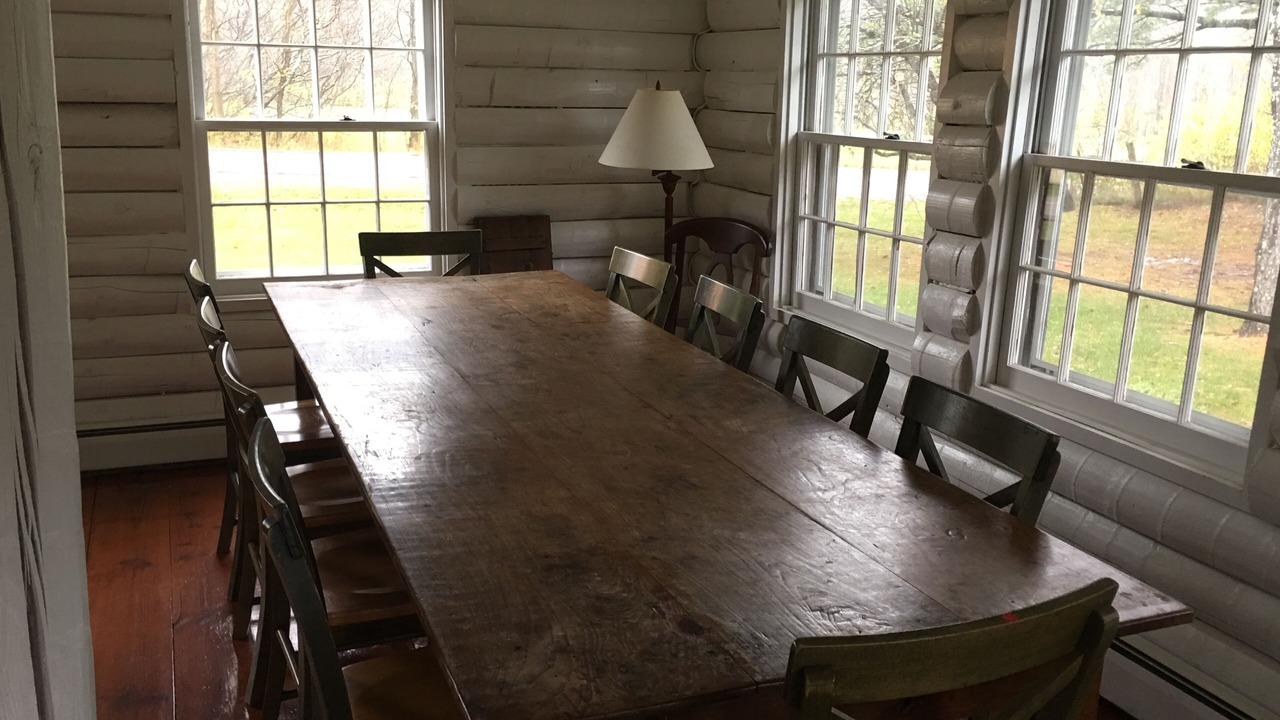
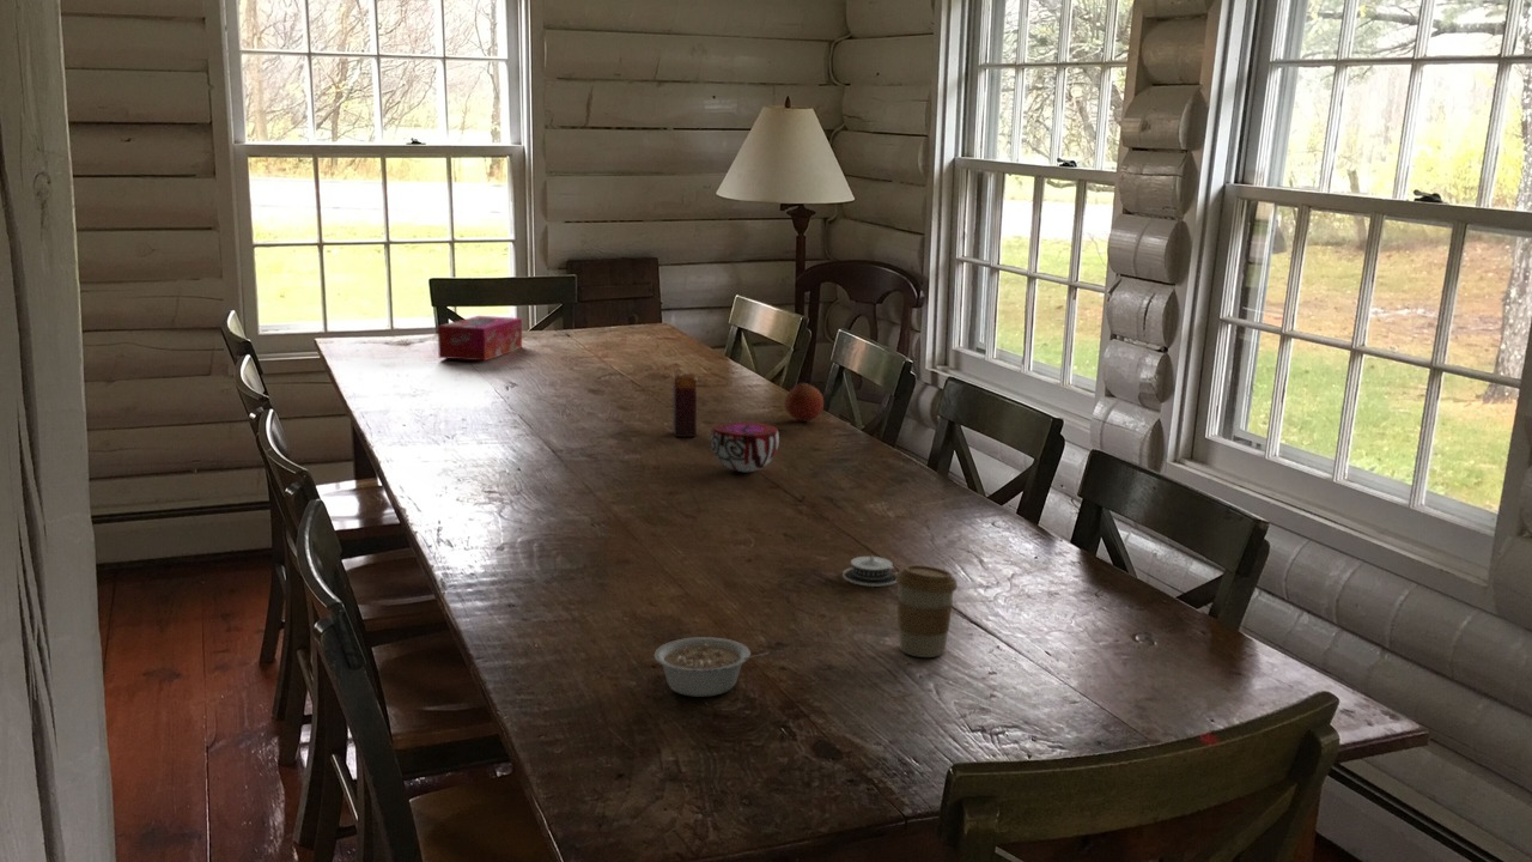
+ coffee cup (924, 608)
+ fruit (804, 401)
+ candle (683, 405)
+ tissue box (481, 336)
+ decorative bowl (744, 449)
+ legume (705, 664)
+ architectural model (871, 564)
